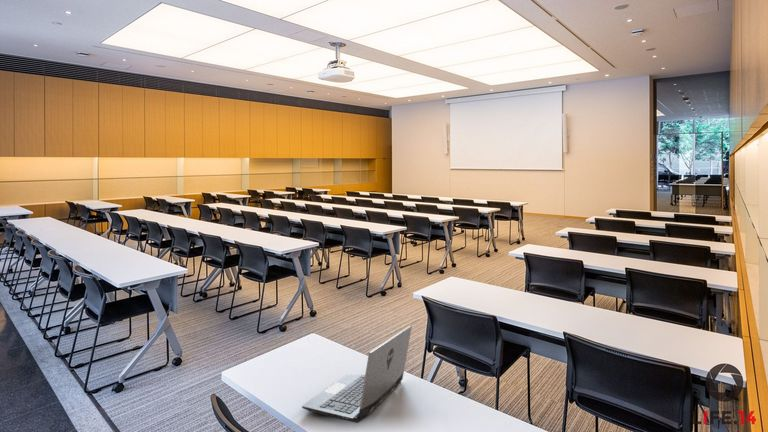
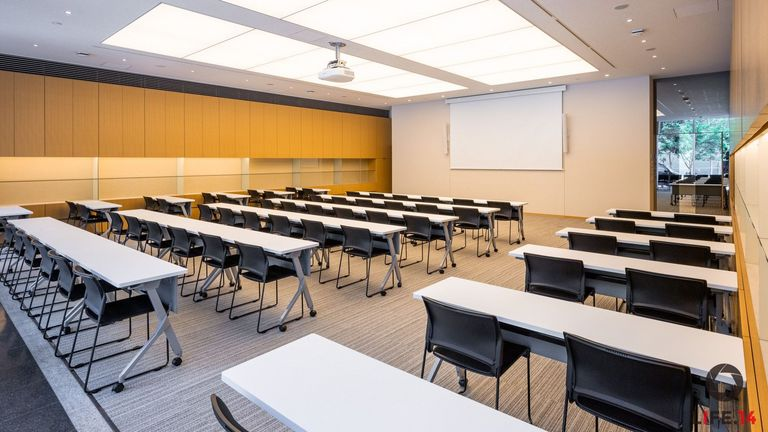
- laptop computer (366, 368)
